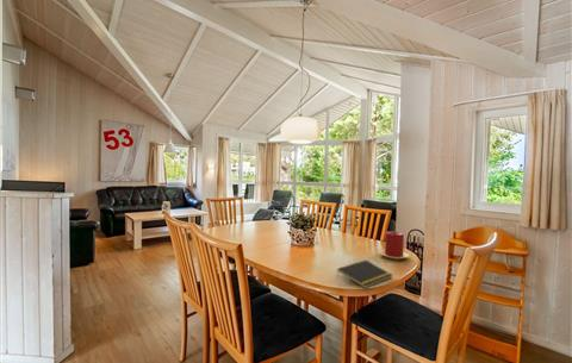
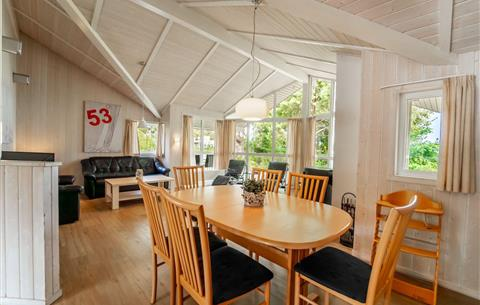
- candle (393, 244)
- notepad (365, 273)
